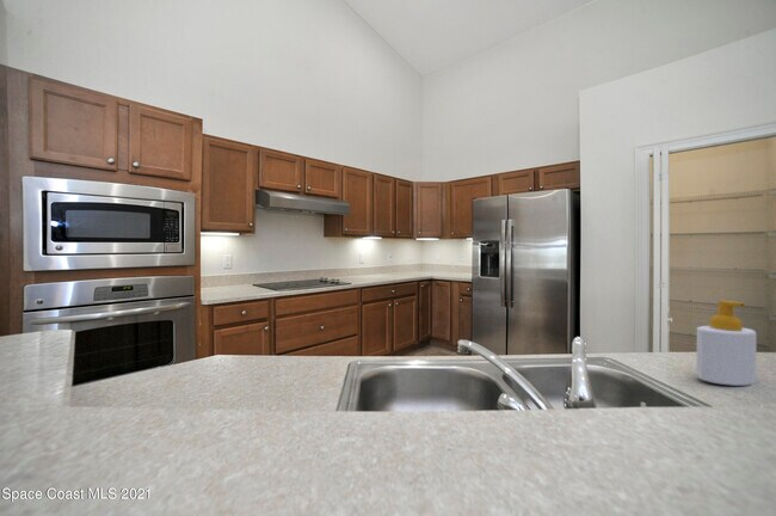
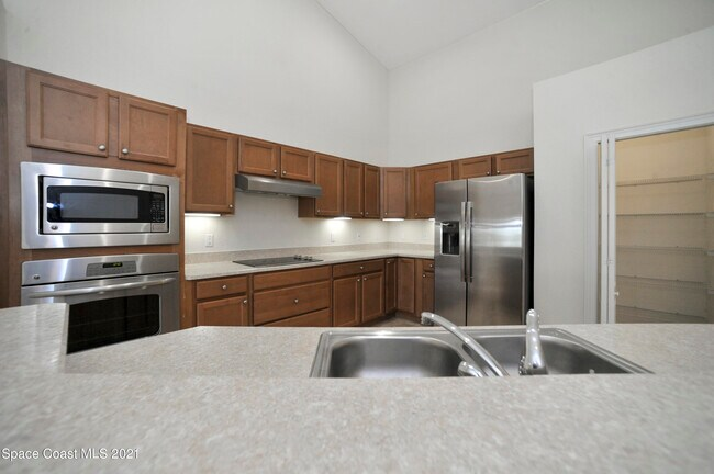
- soap bottle (725, 340)
